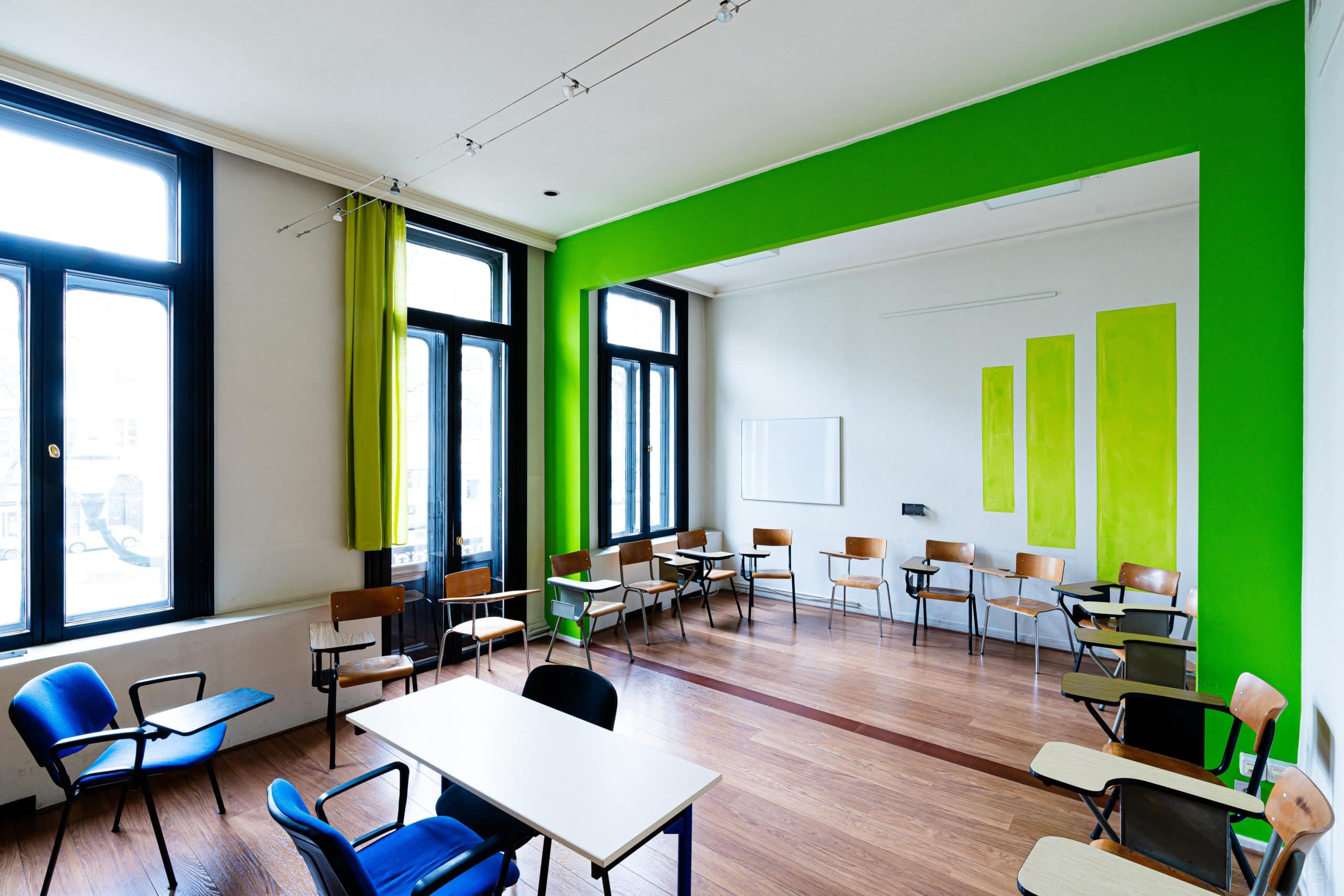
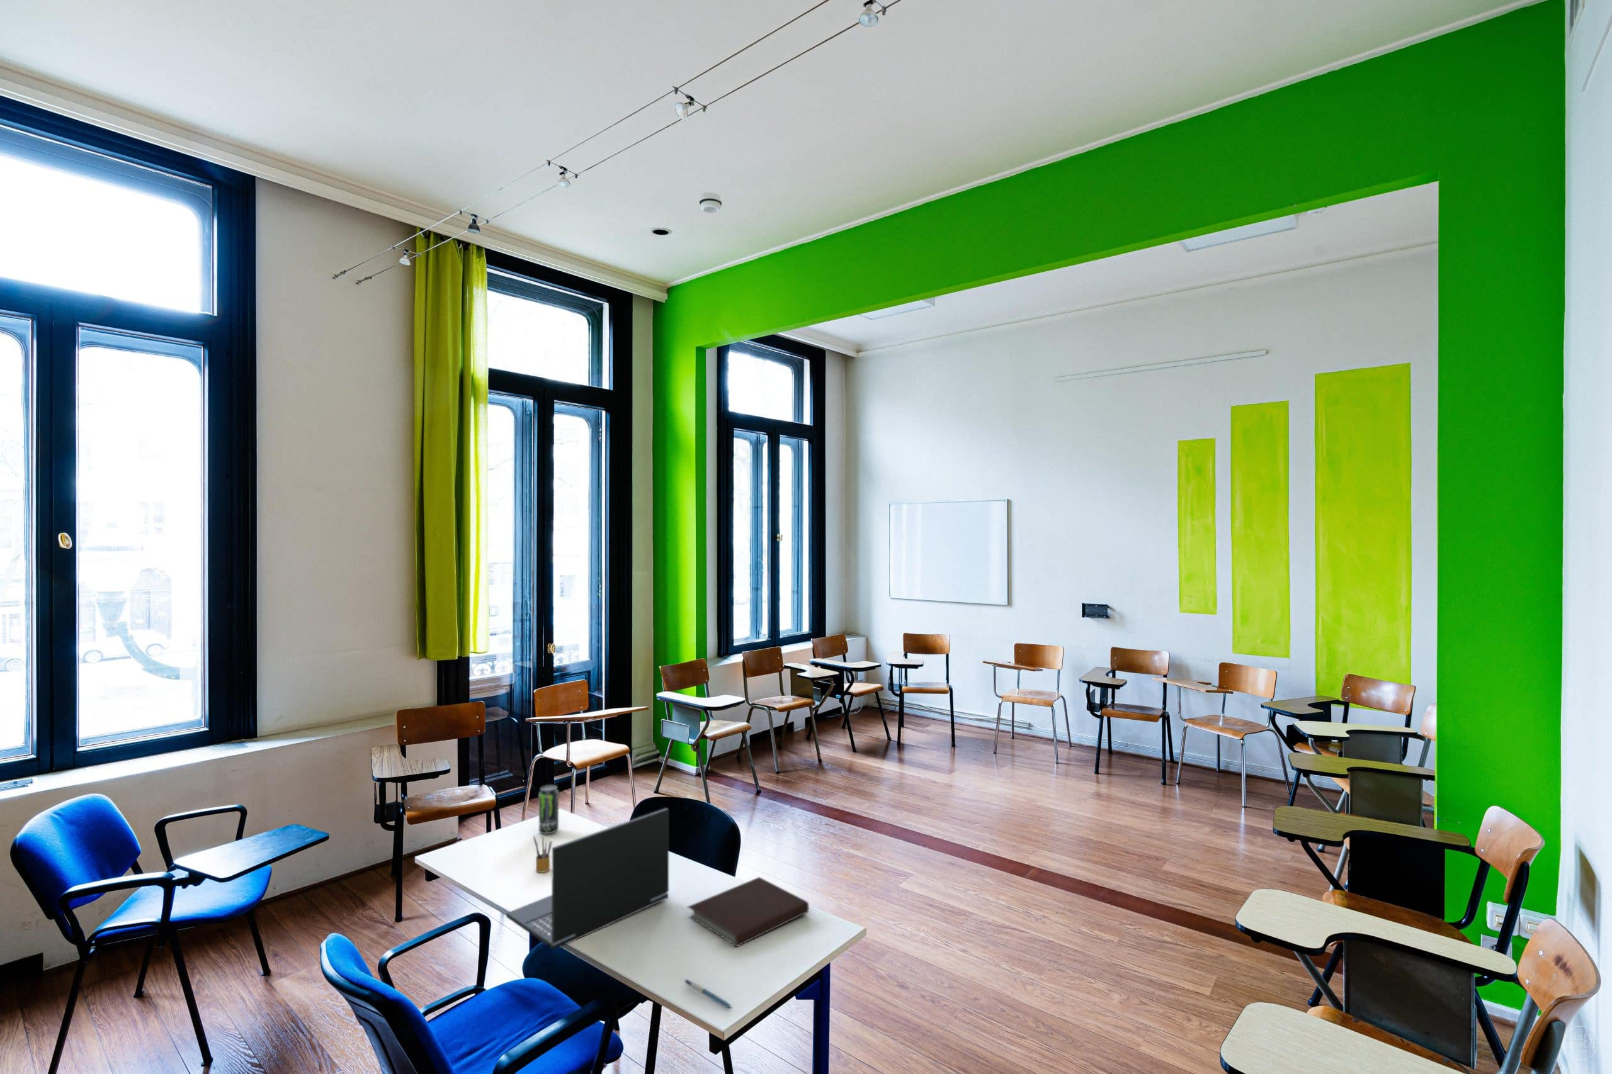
+ beverage can (548, 809)
+ pen (706, 994)
+ pencil box (542, 852)
+ laptop (589, 862)
+ notebook (748, 910)
+ smoke detector (710, 204)
